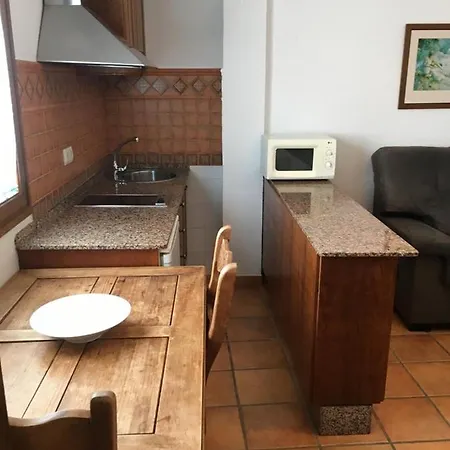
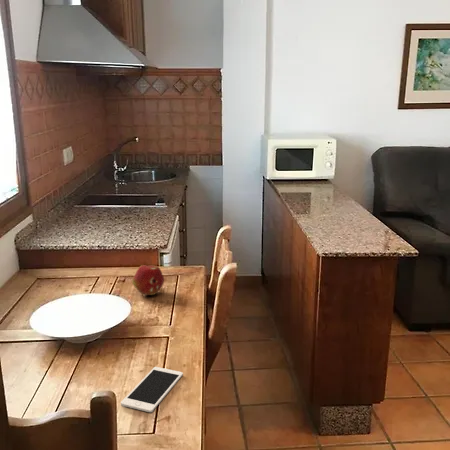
+ cell phone (153, 388)
+ fruit (147, 279)
